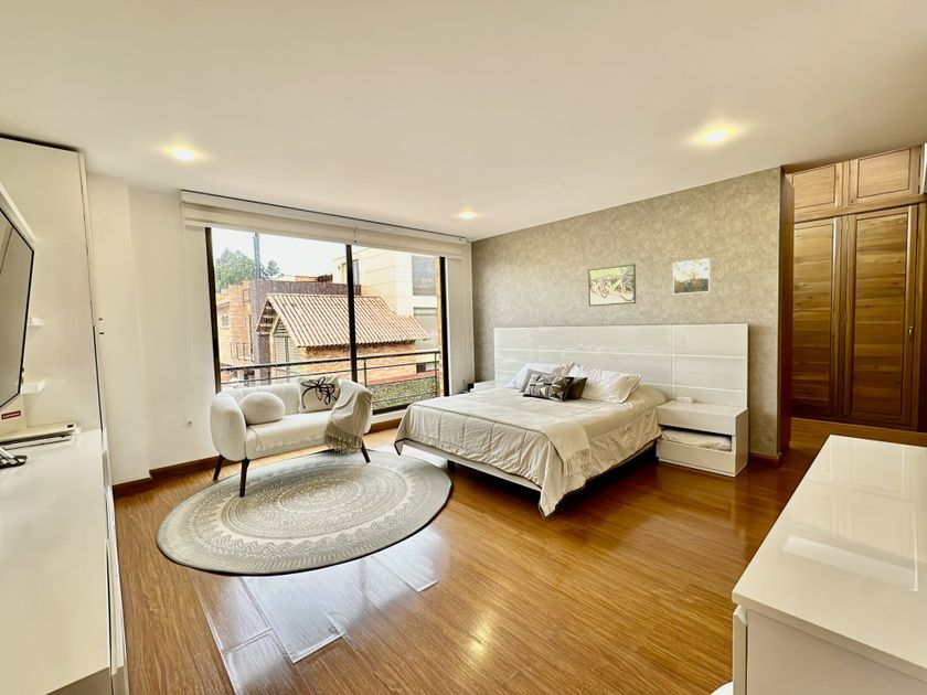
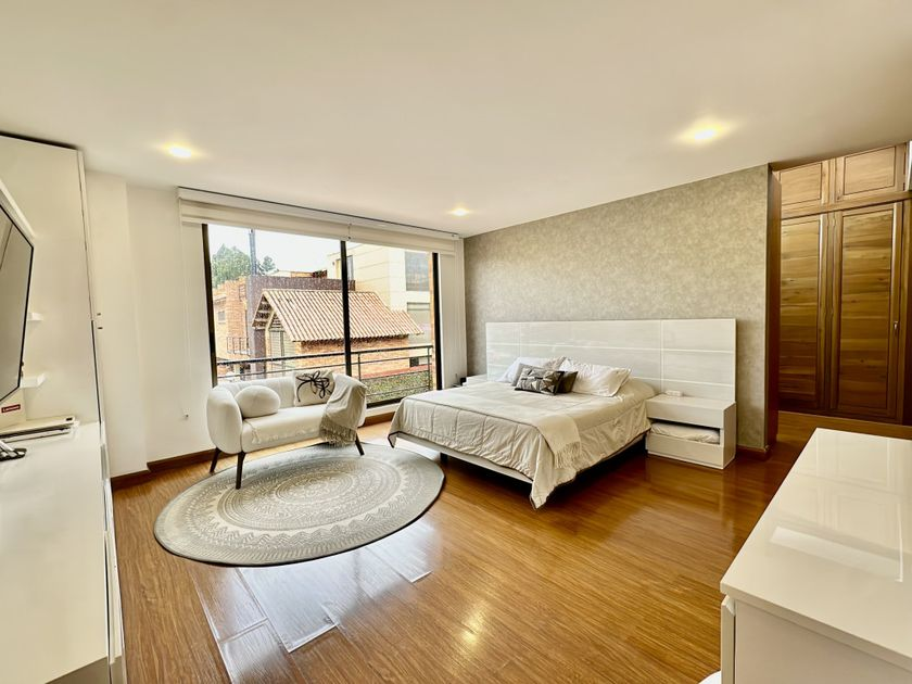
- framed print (610, 286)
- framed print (691, 277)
